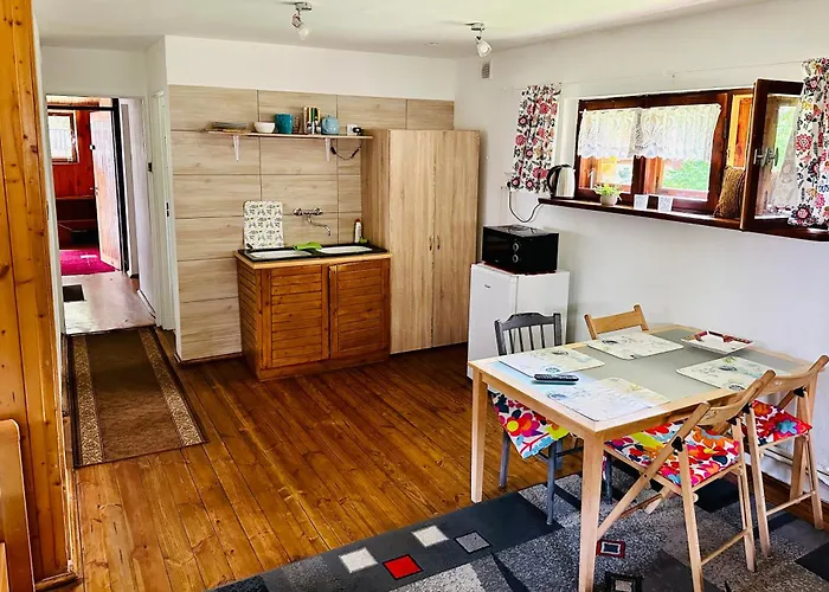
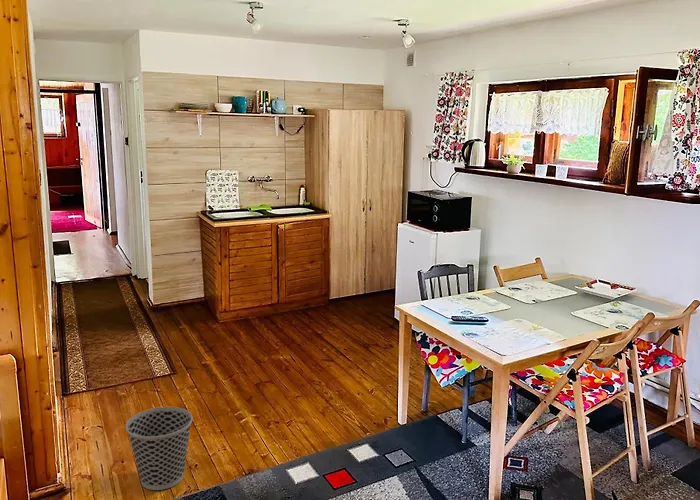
+ wastebasket (161, 449)
